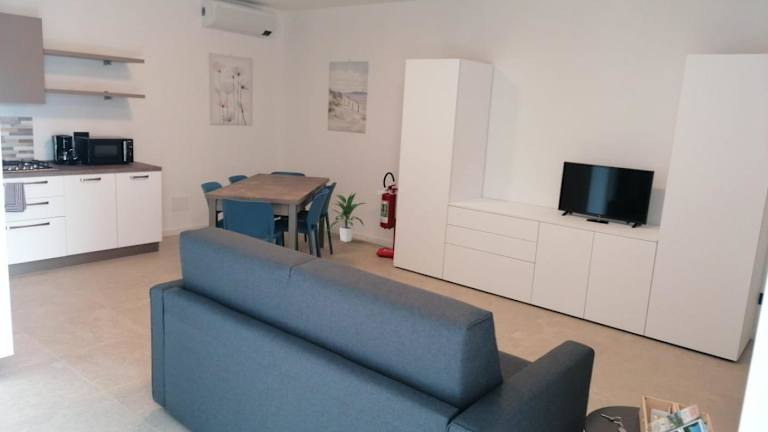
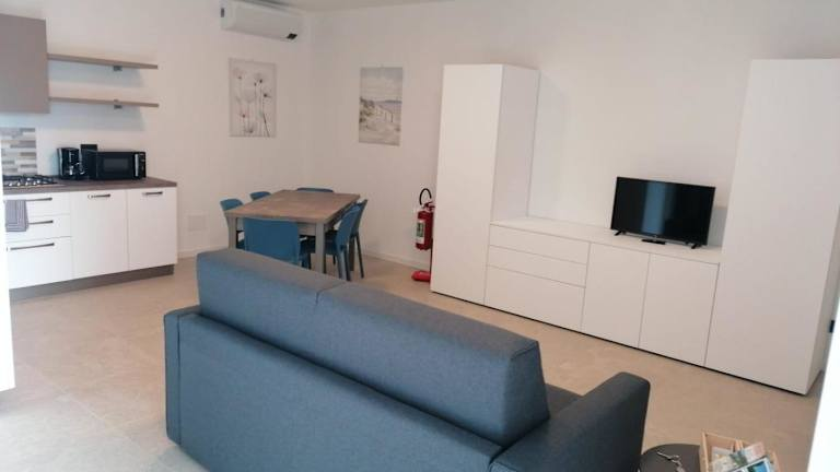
- indoor plant (345, 216)
